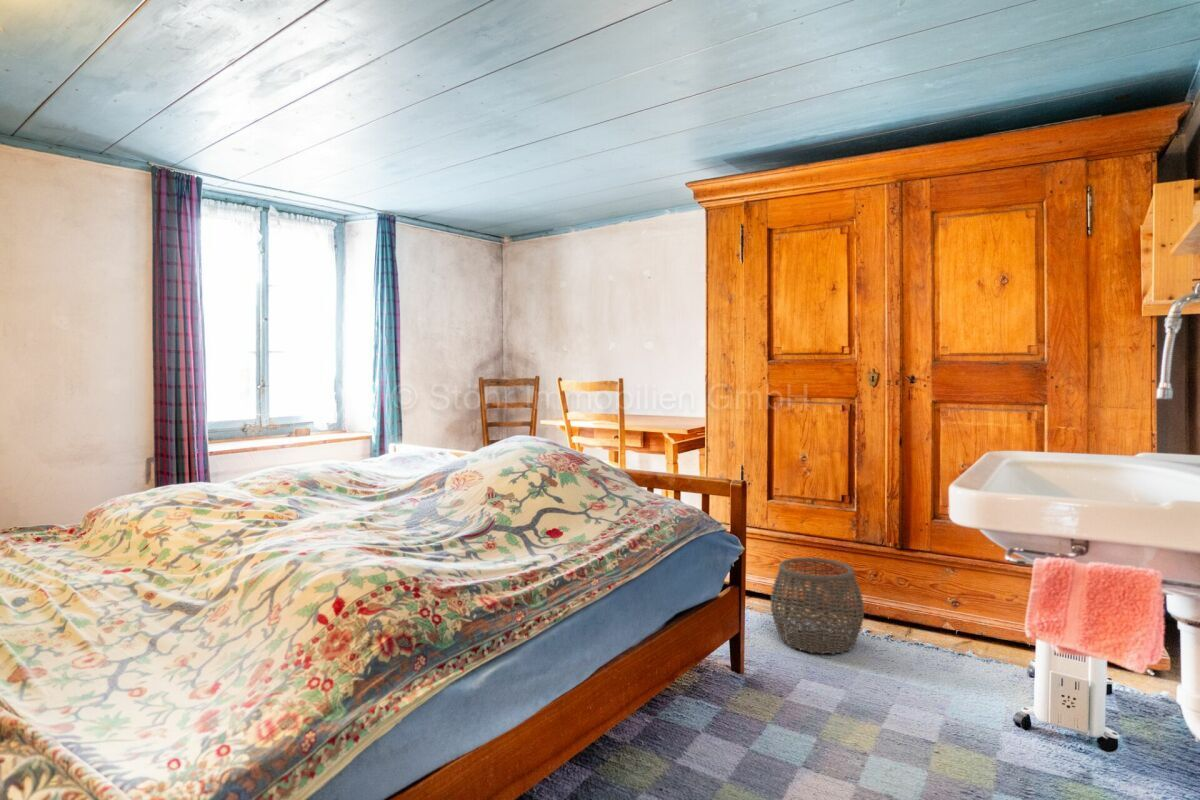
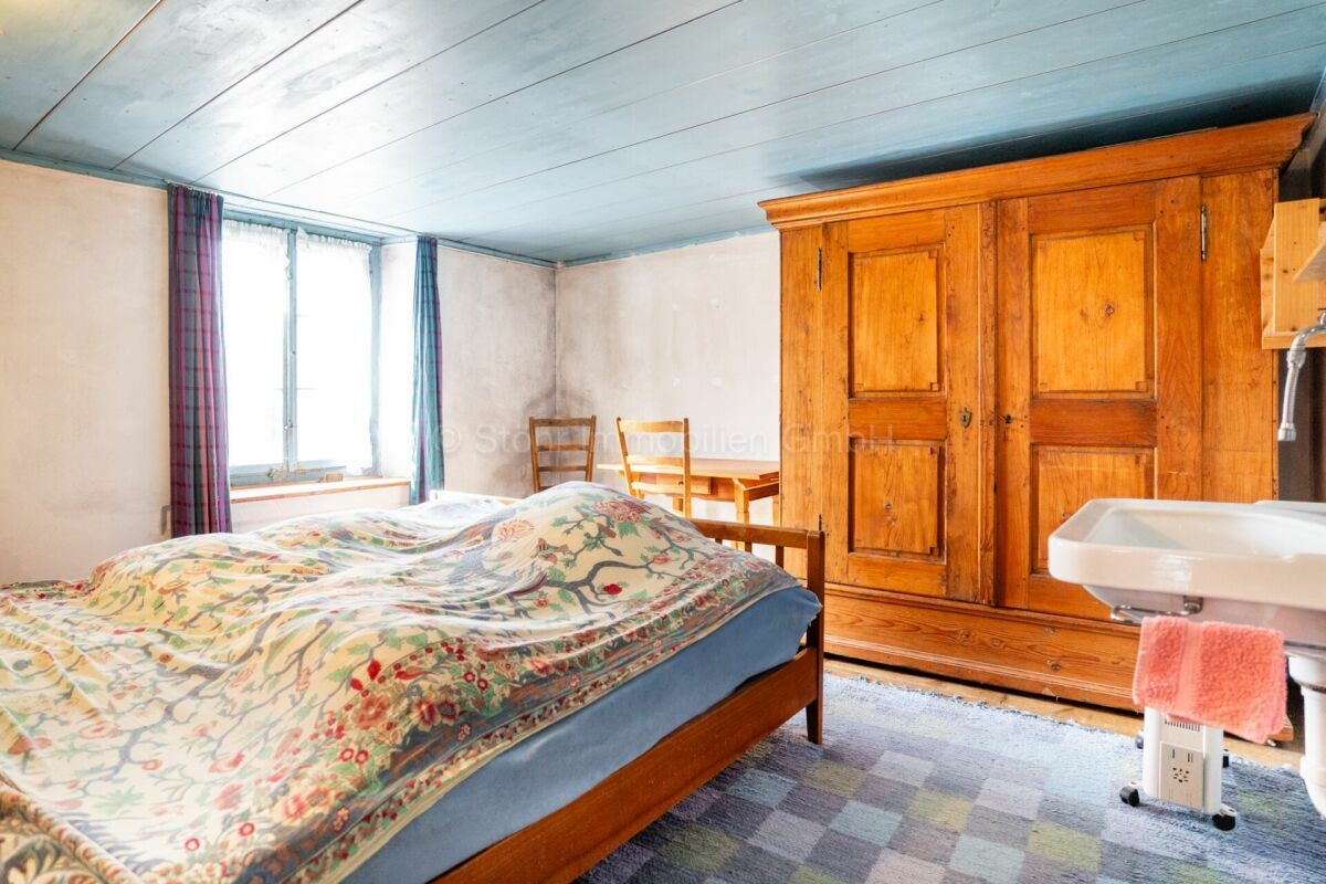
- woven basket (816, 603)
